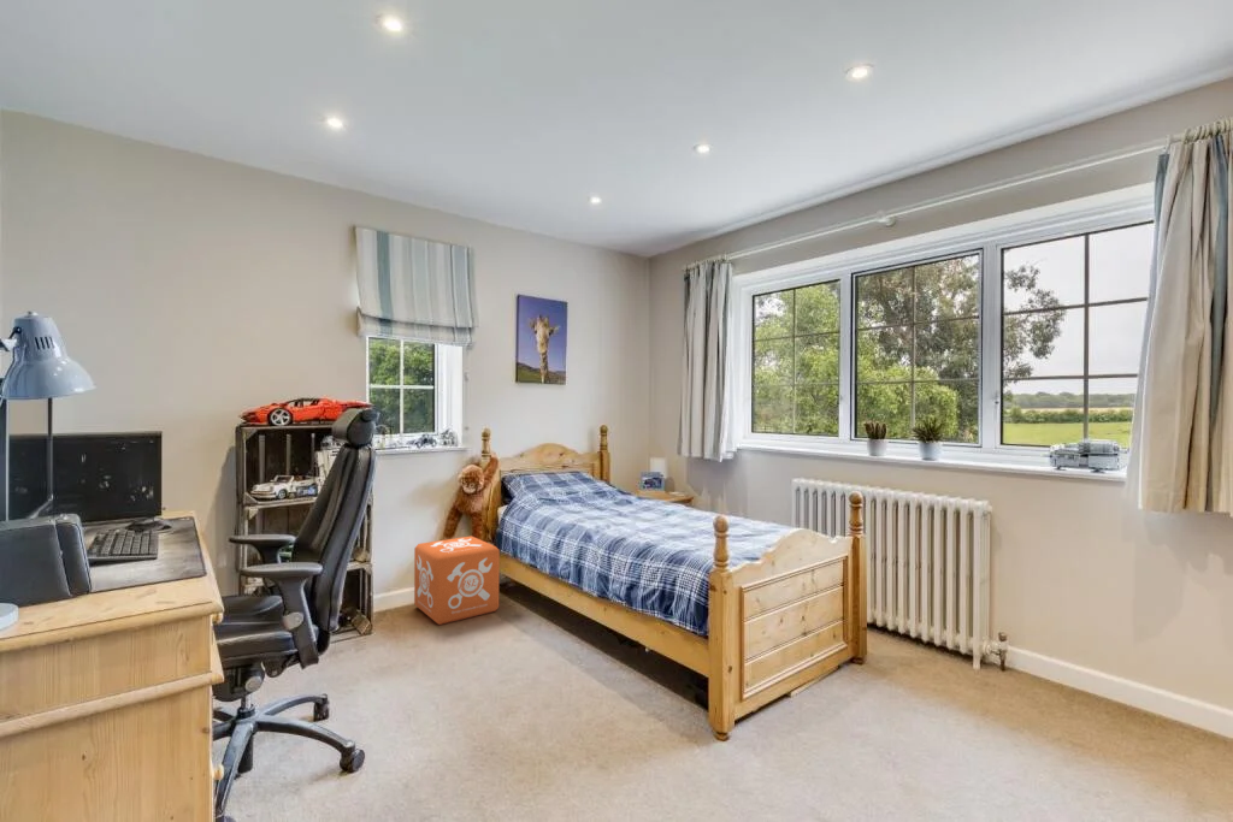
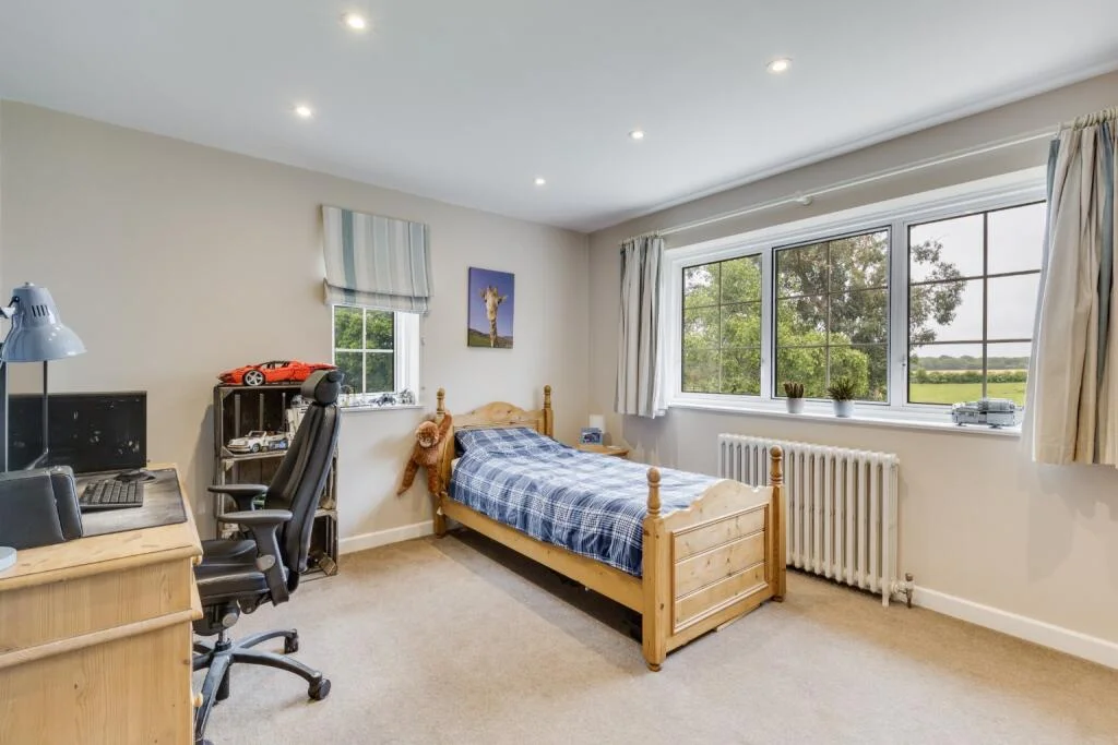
- toy box (456, 576)
